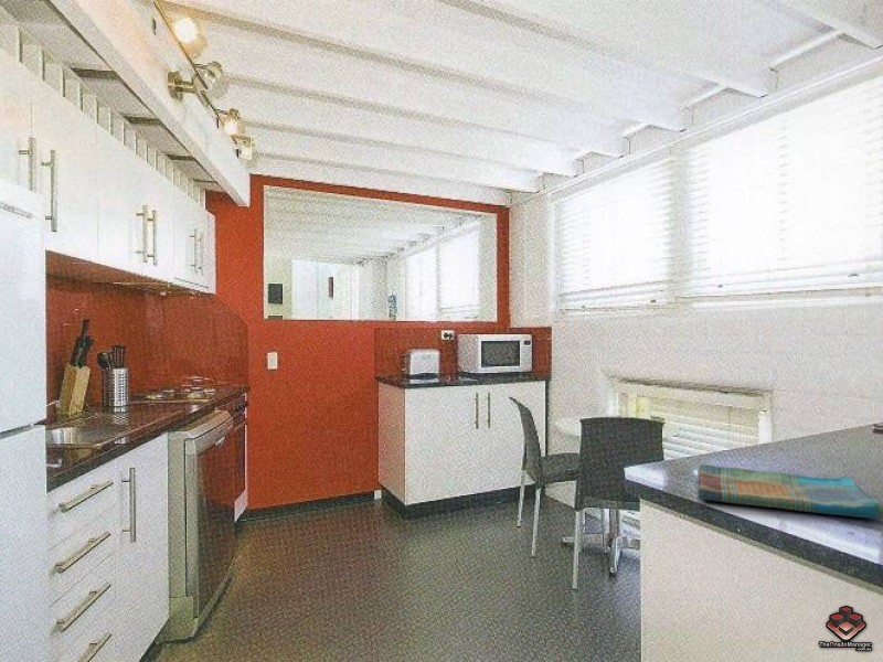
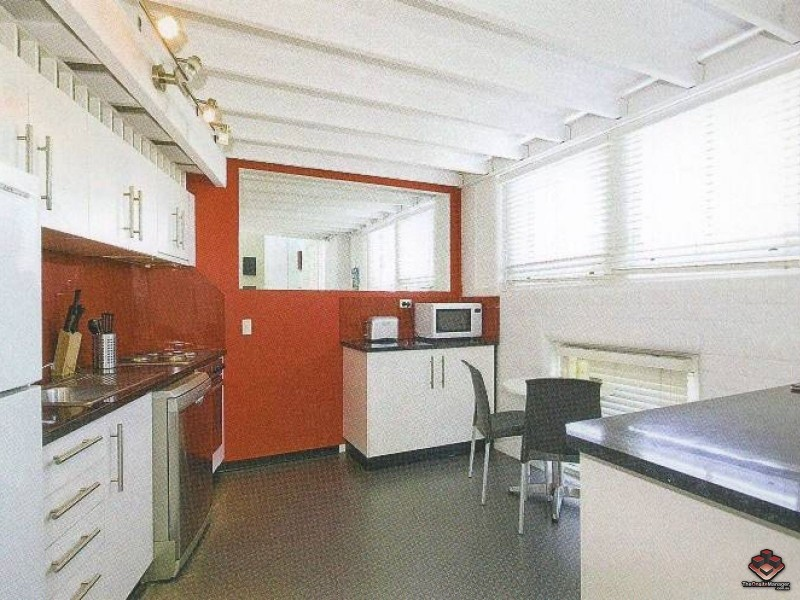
- dish towel (778, 488)
